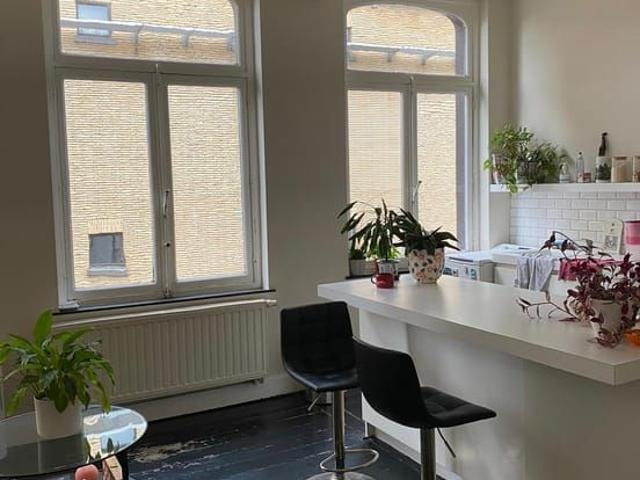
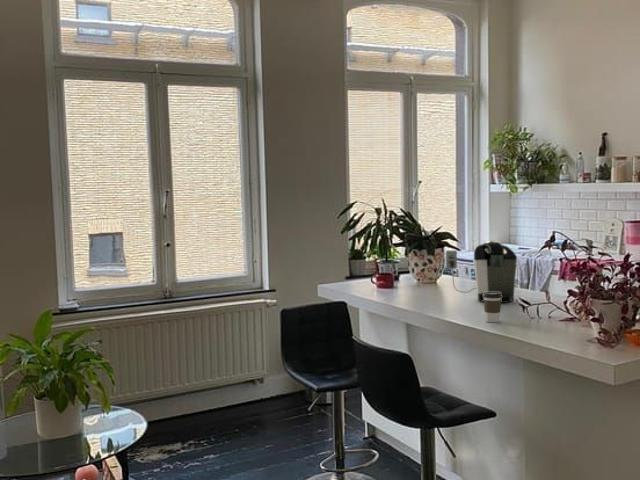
+ coffee cup (492, 306)
+ coffee maker (482, 270)
